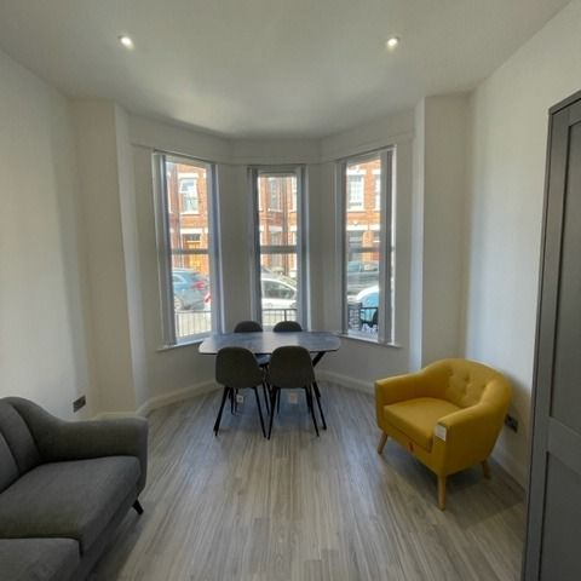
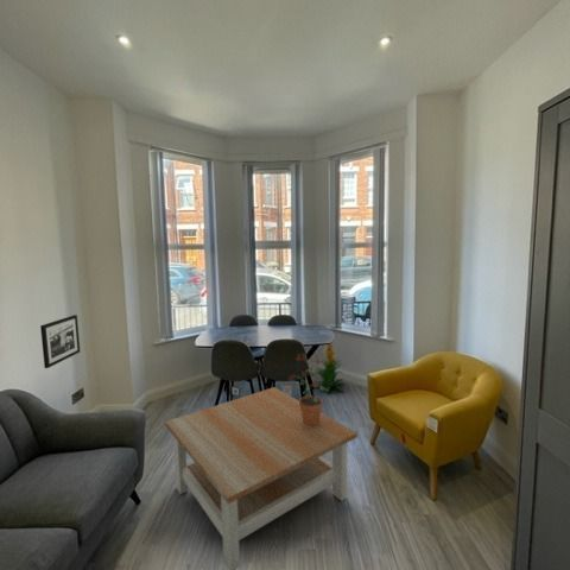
+ picture frame (62, 340)
+ indoor plant (330, 361)
+ coffee table (258, 460)
+ potted plant (309, 390)
